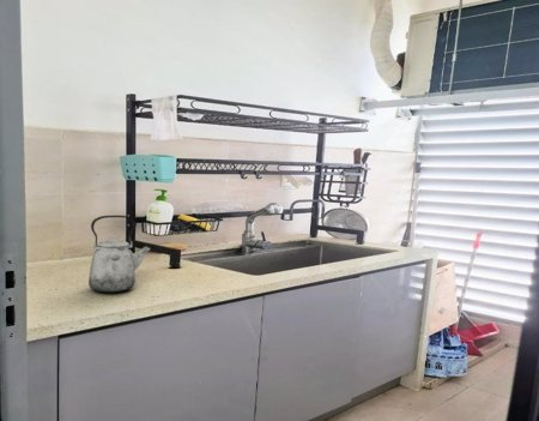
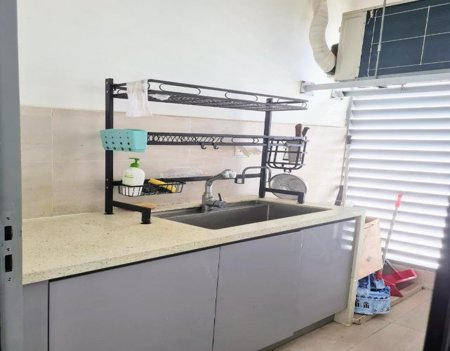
- kettle (121, 252)
